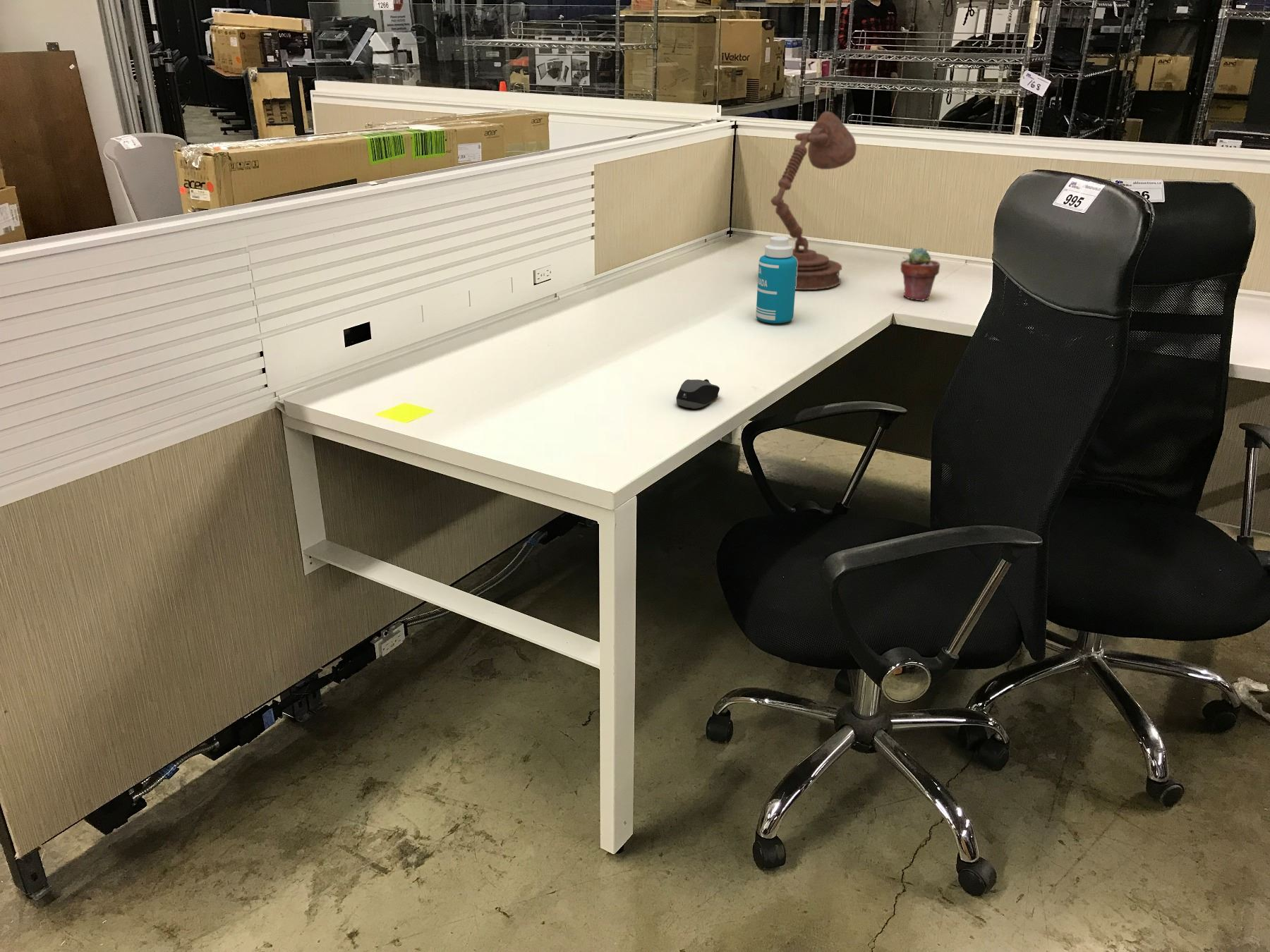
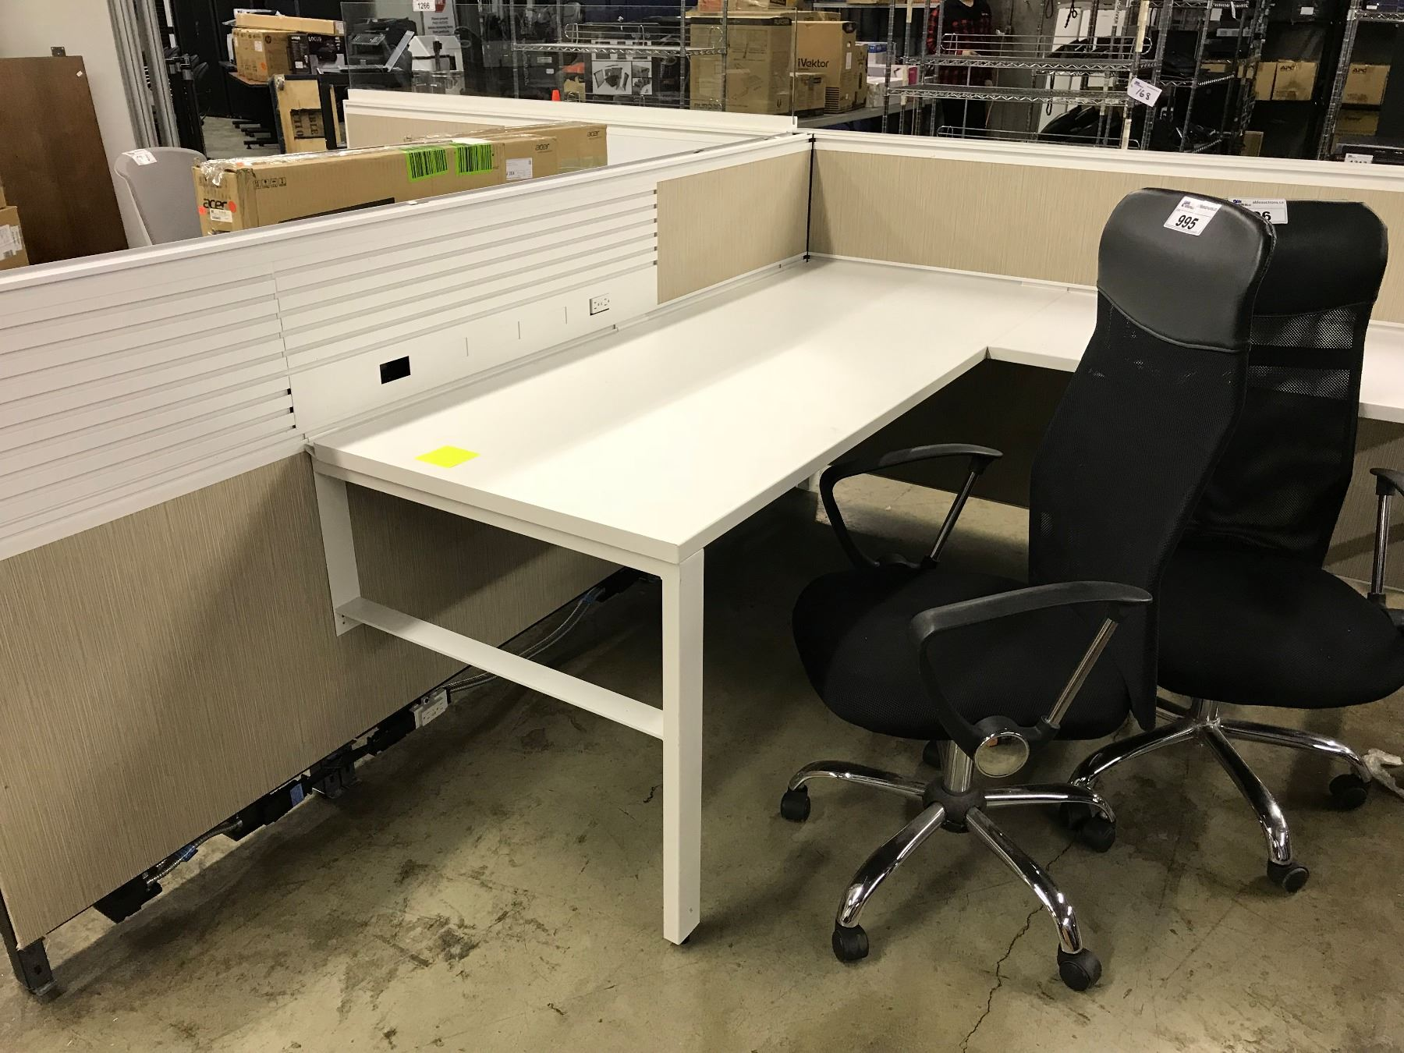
- bottle (777, 279)
- potted succulent (919, 272)
- computer mouse (698, 390)
- desk lamp (790, 189)
